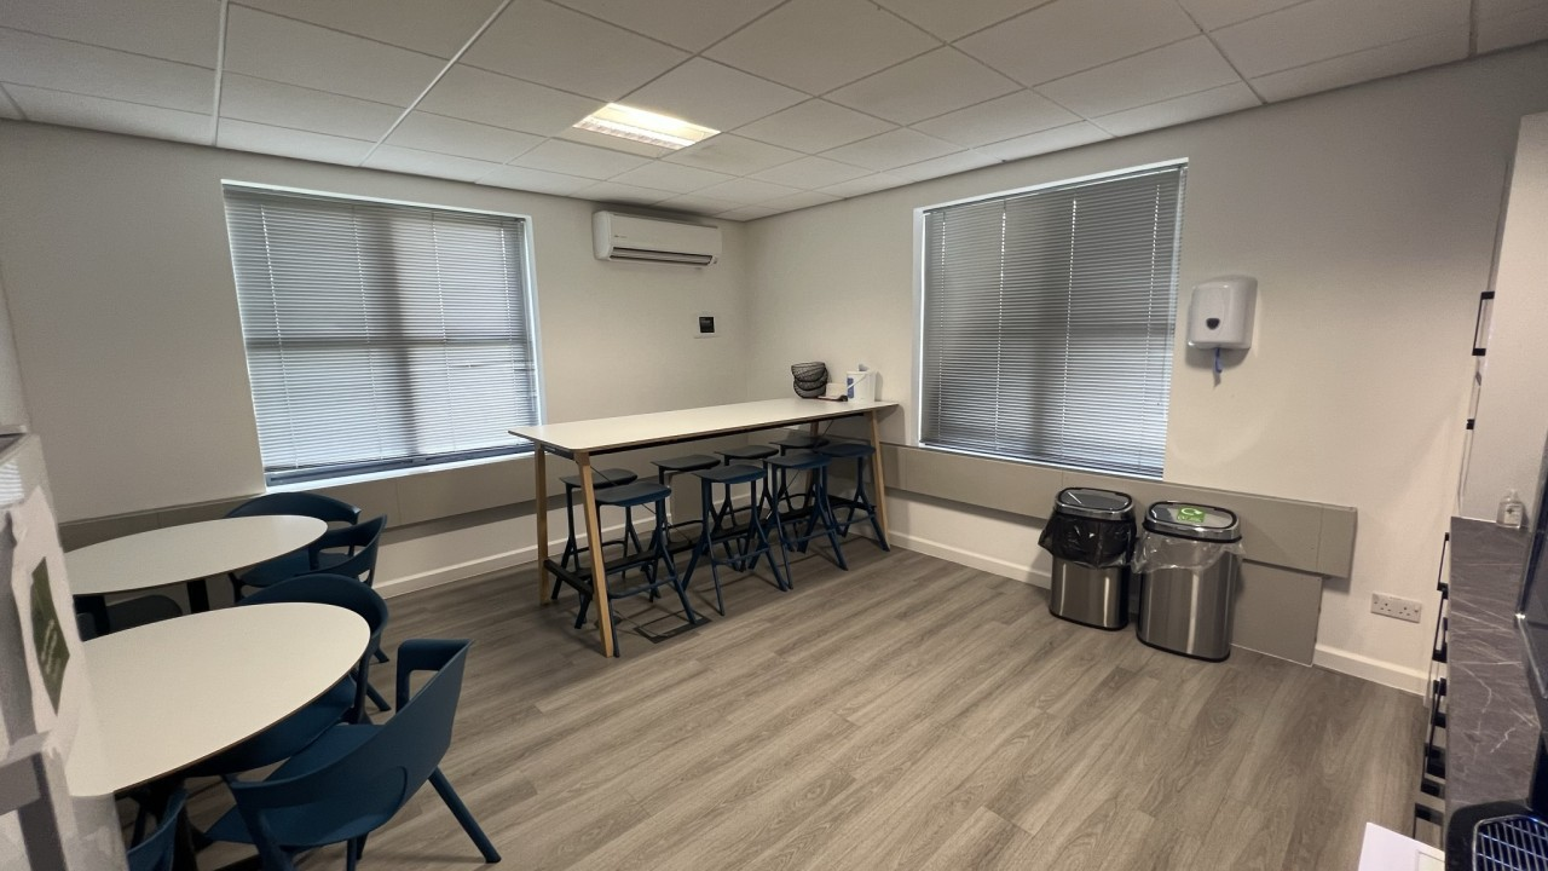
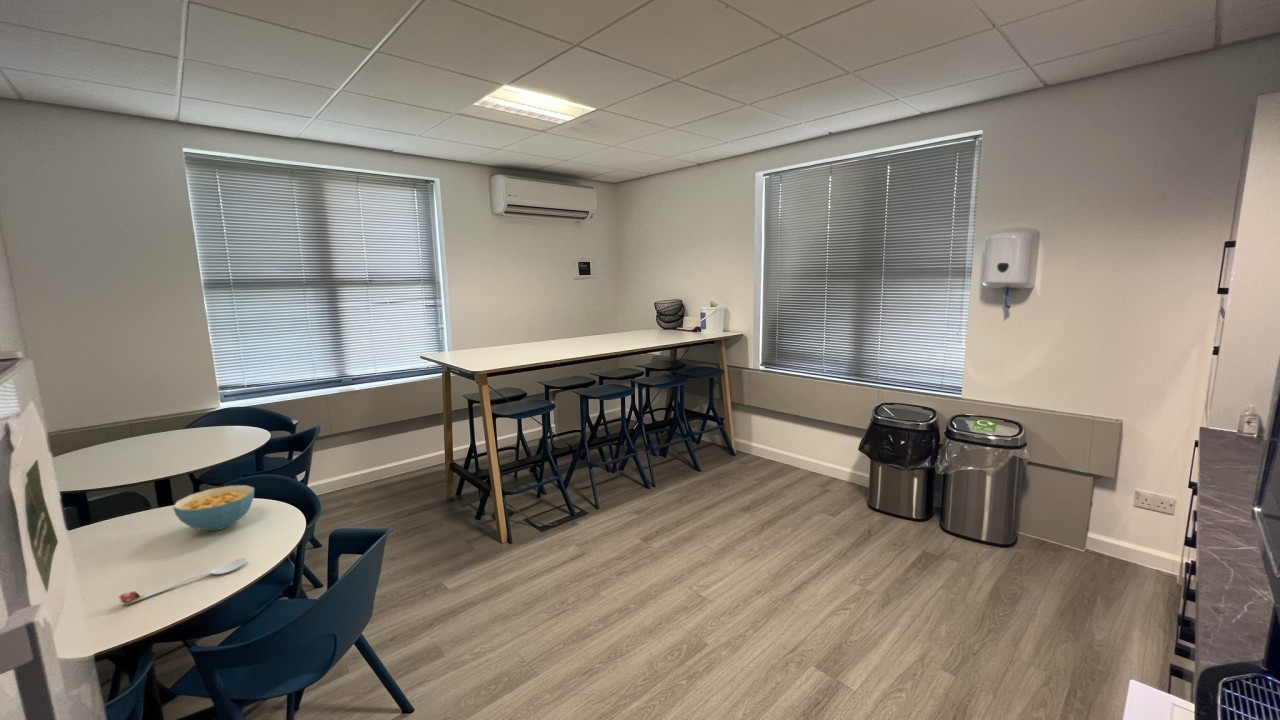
+ spoon (186, 579)
+ cereal bowl (217, 511)
